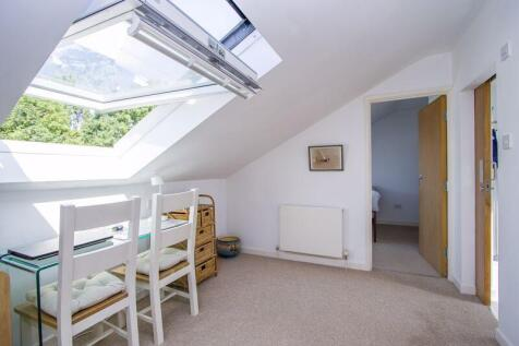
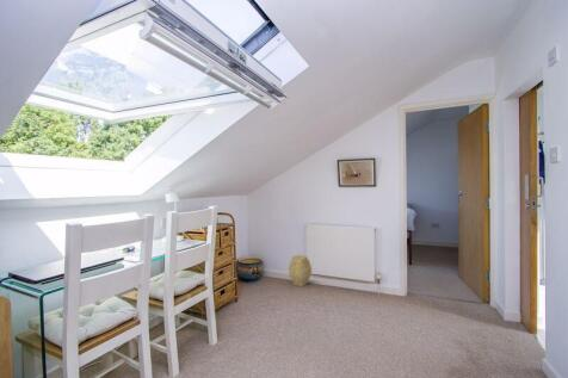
+ woven basket (300, 269)
